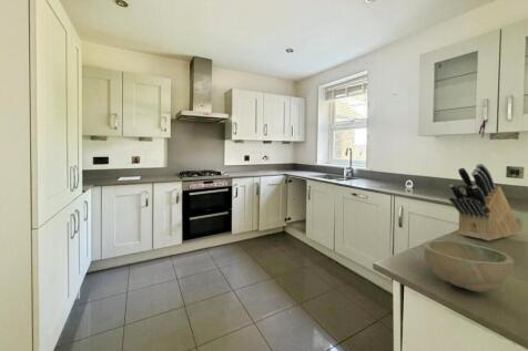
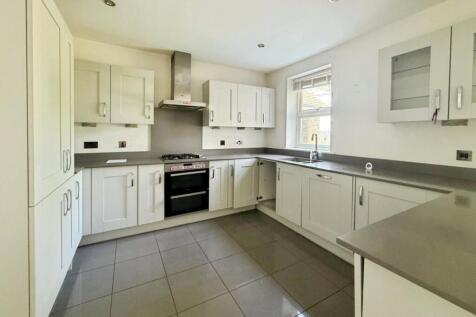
- knife block (485, 199)
- bowl (464, 268)
